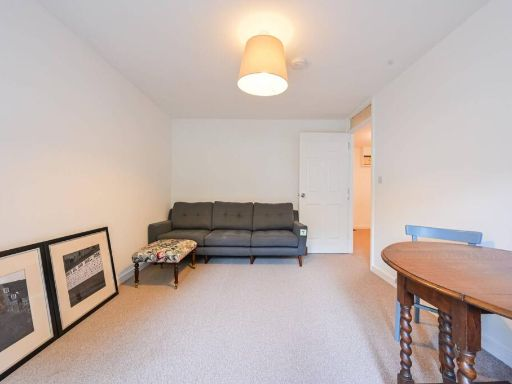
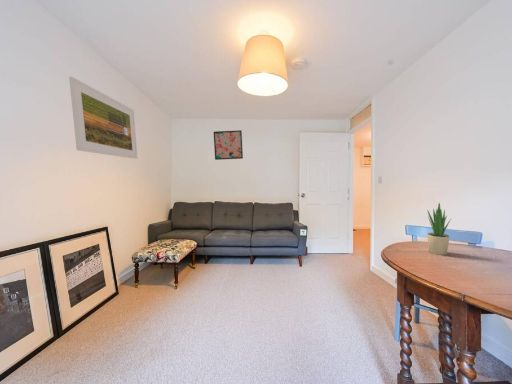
+ potted plant (438, 227)
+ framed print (110, 126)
+ wall art (228, 145)
